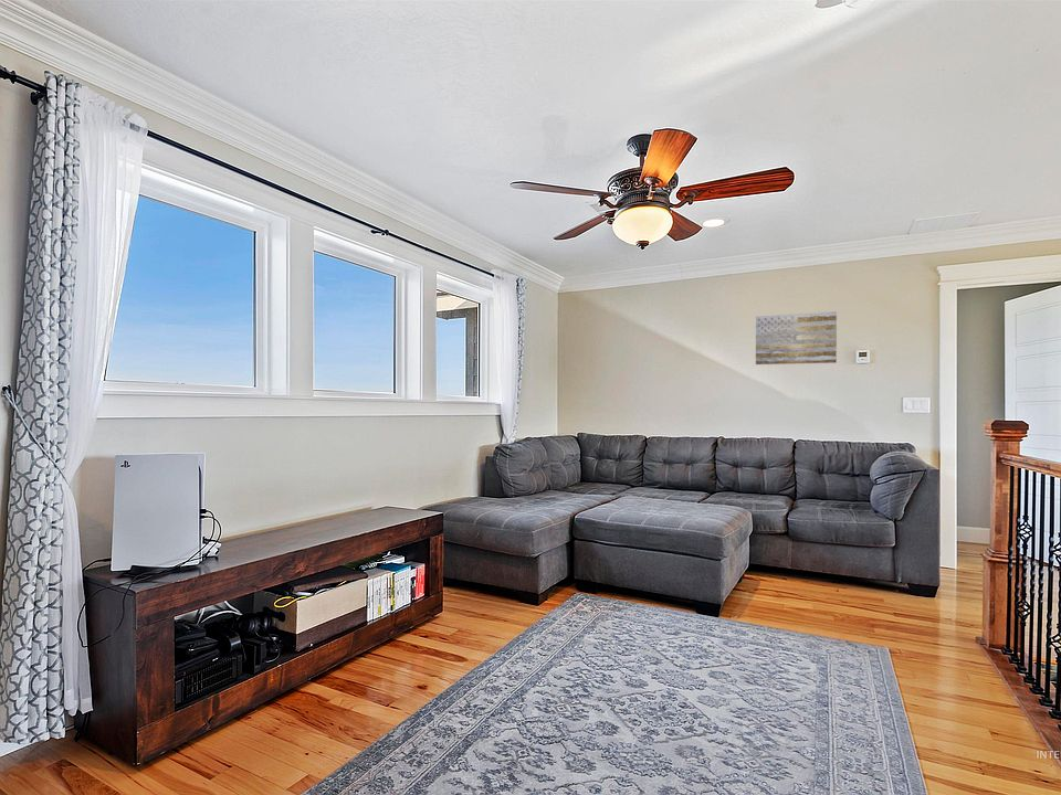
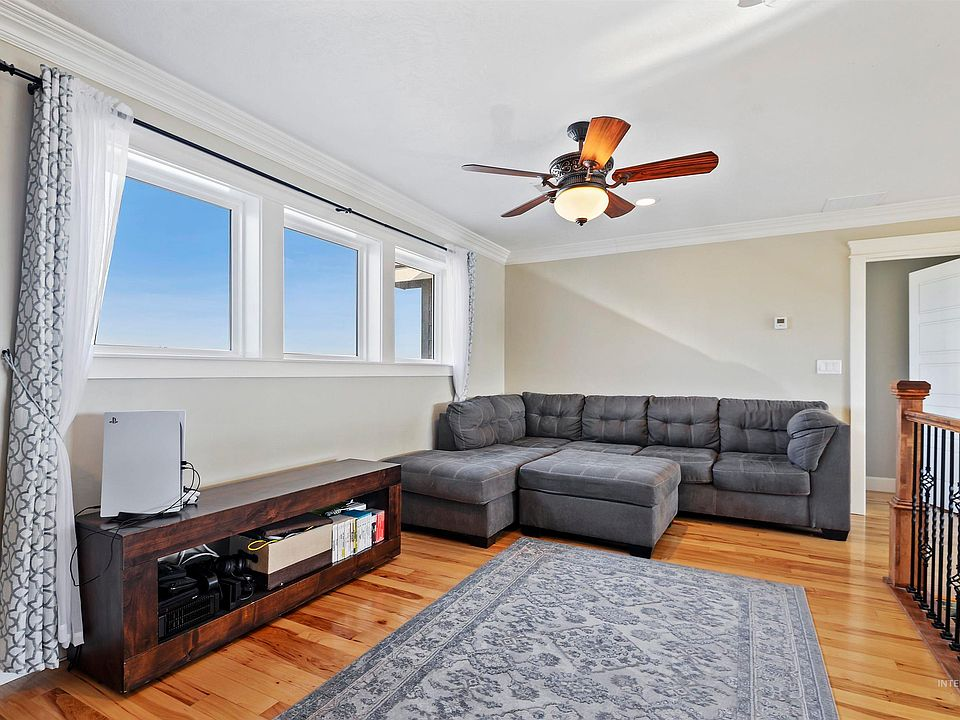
- wall art (795, 339)
